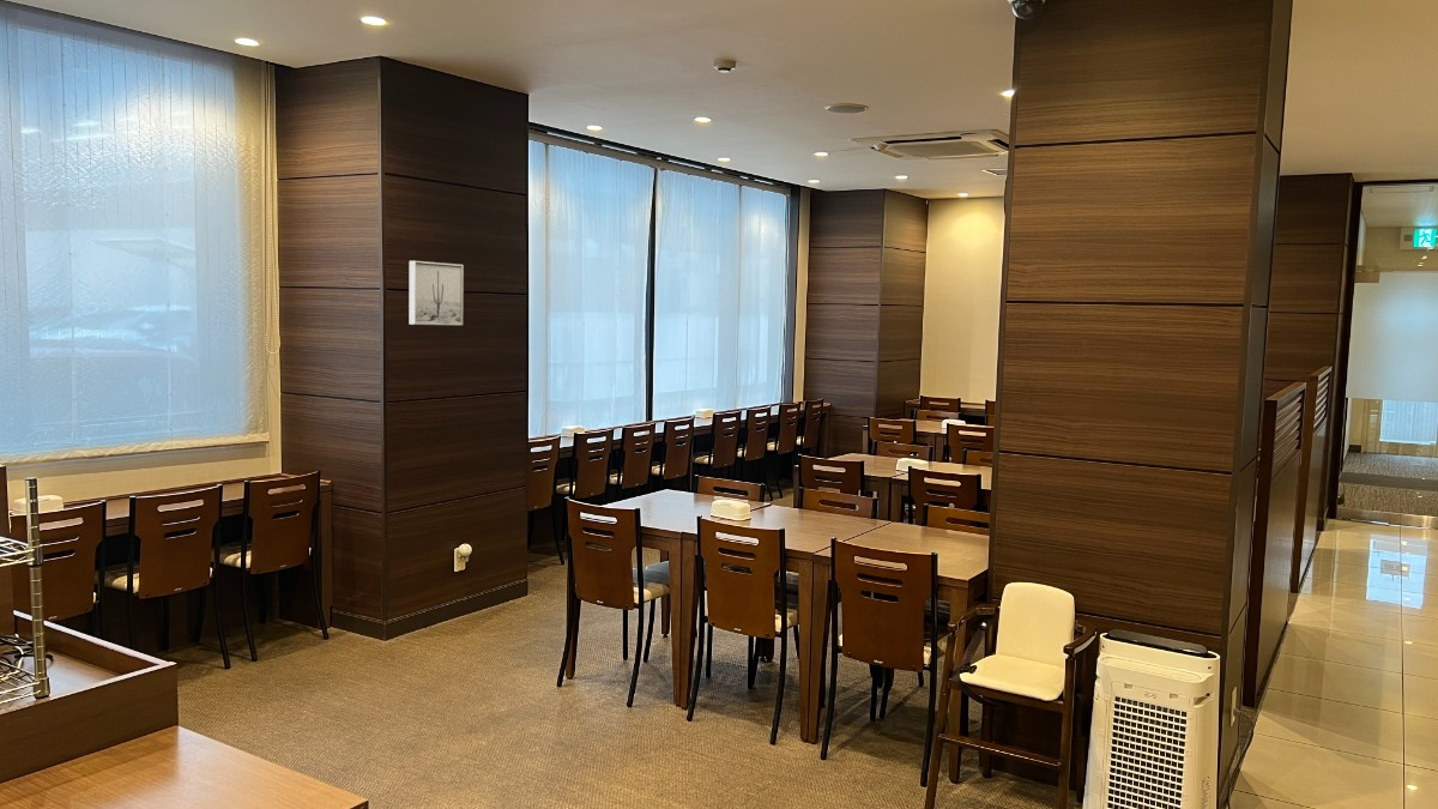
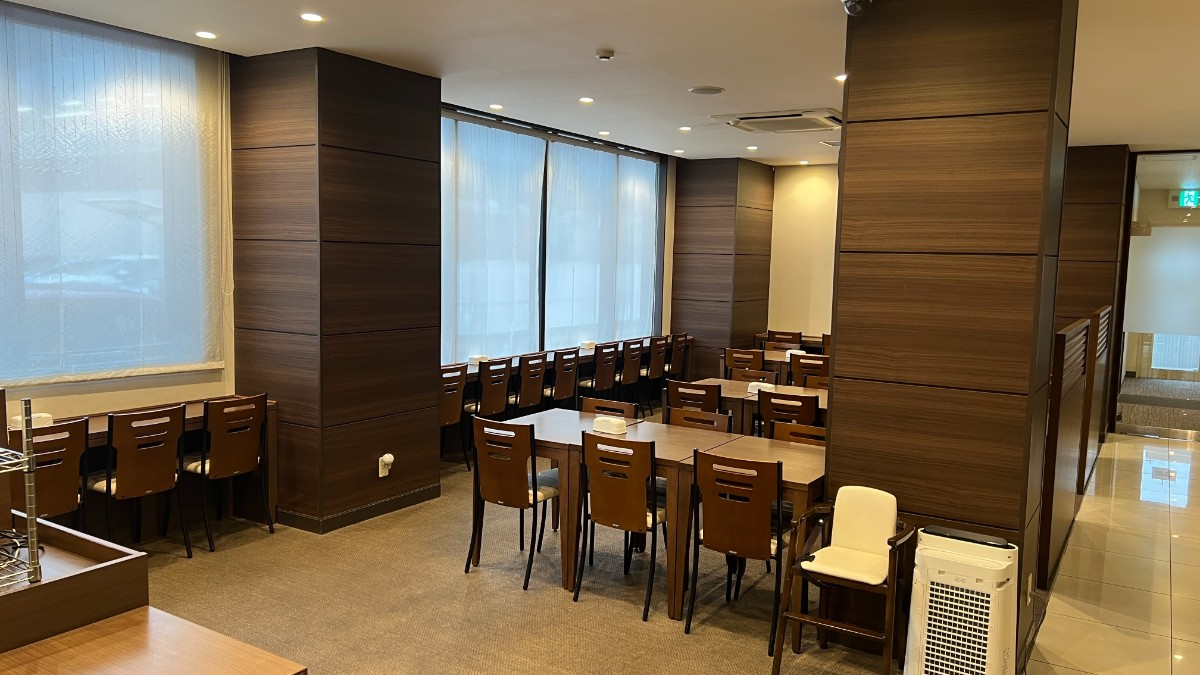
- wall art (436, 294)
